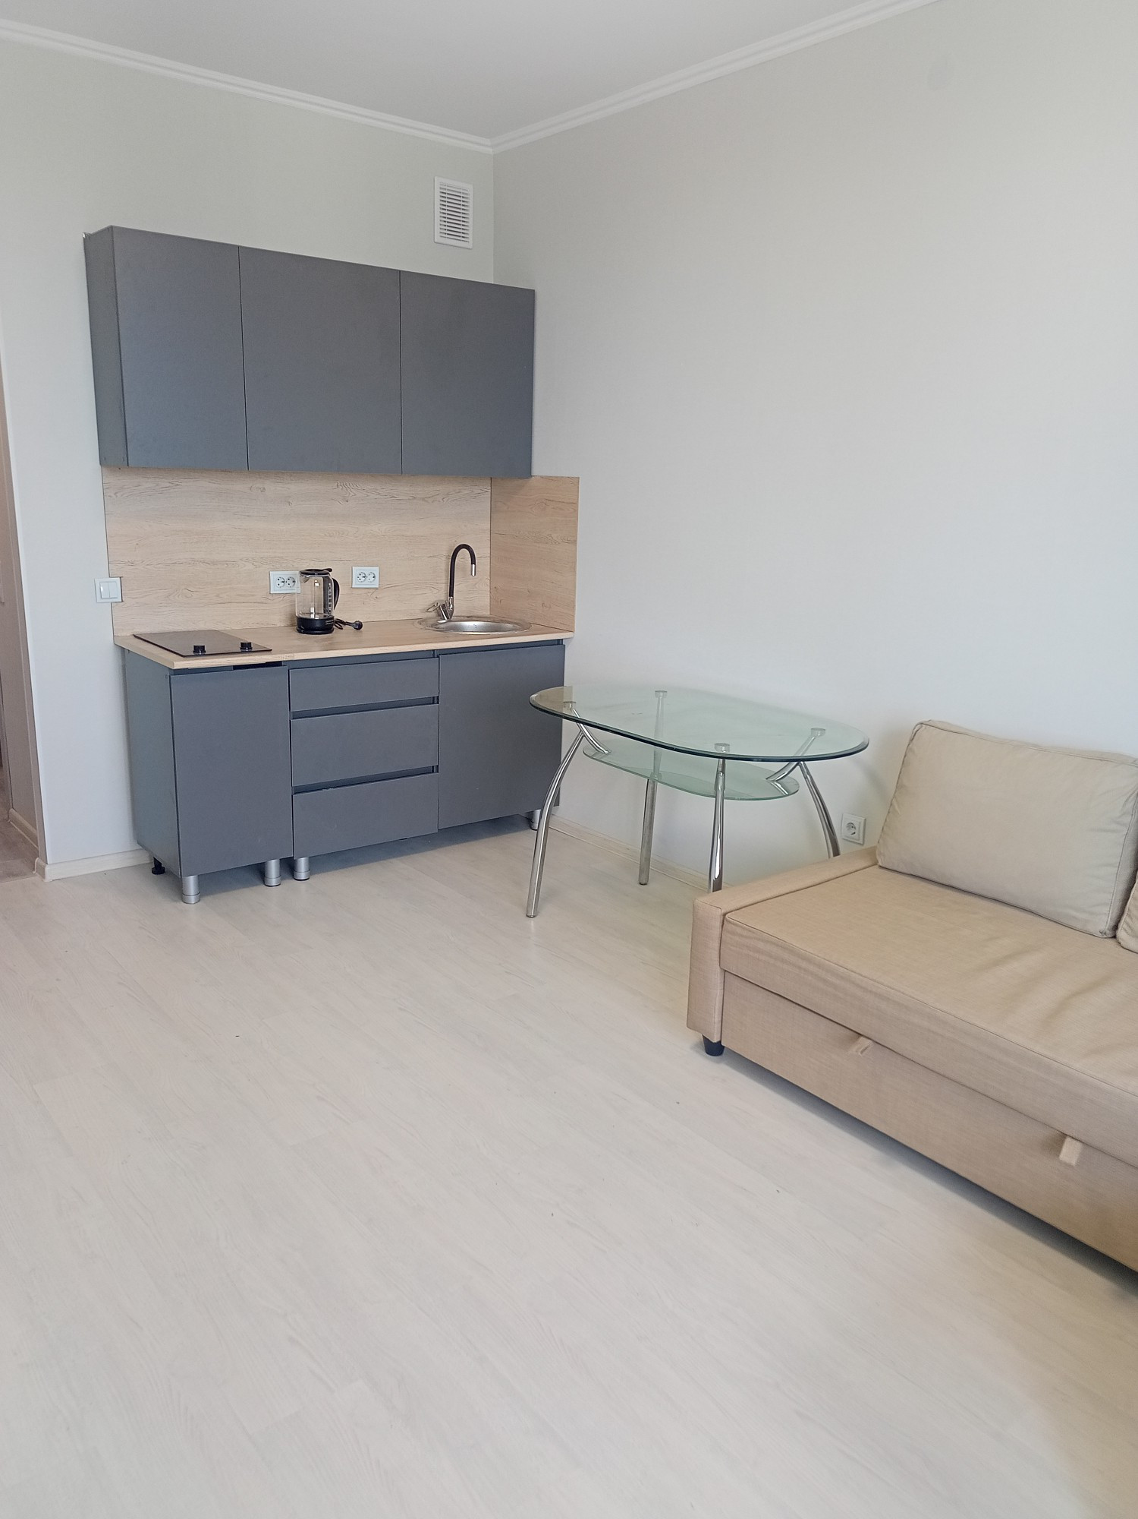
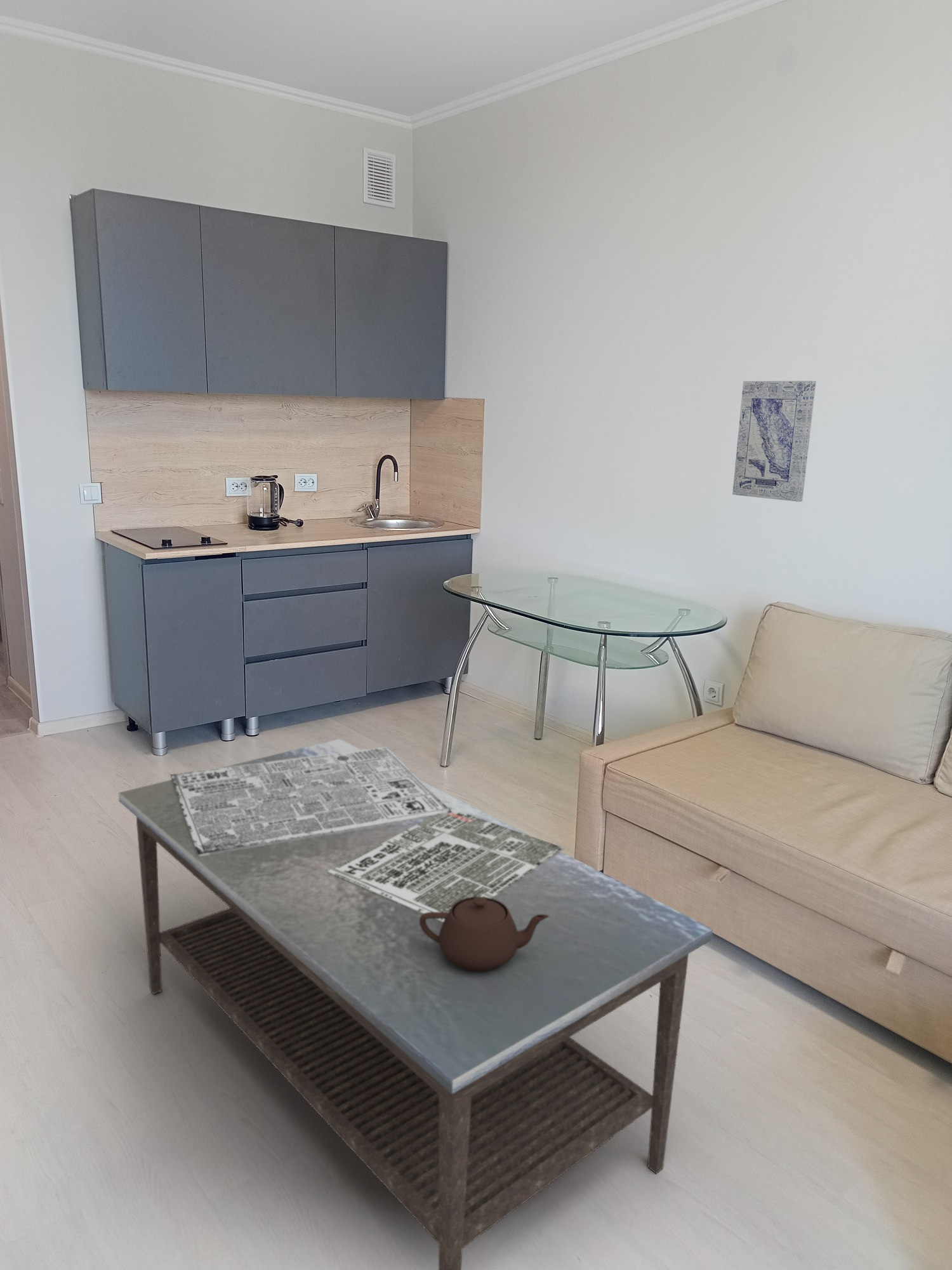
+ coffee table (385, 934)
+ wall art (772, 440)
